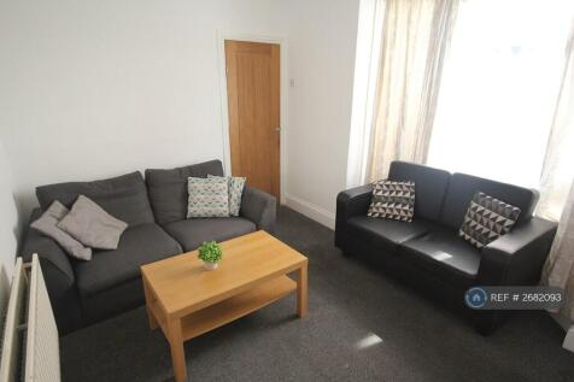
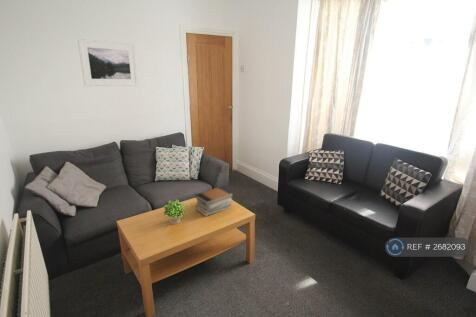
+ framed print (110, 64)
+ book stack (214, 200)
